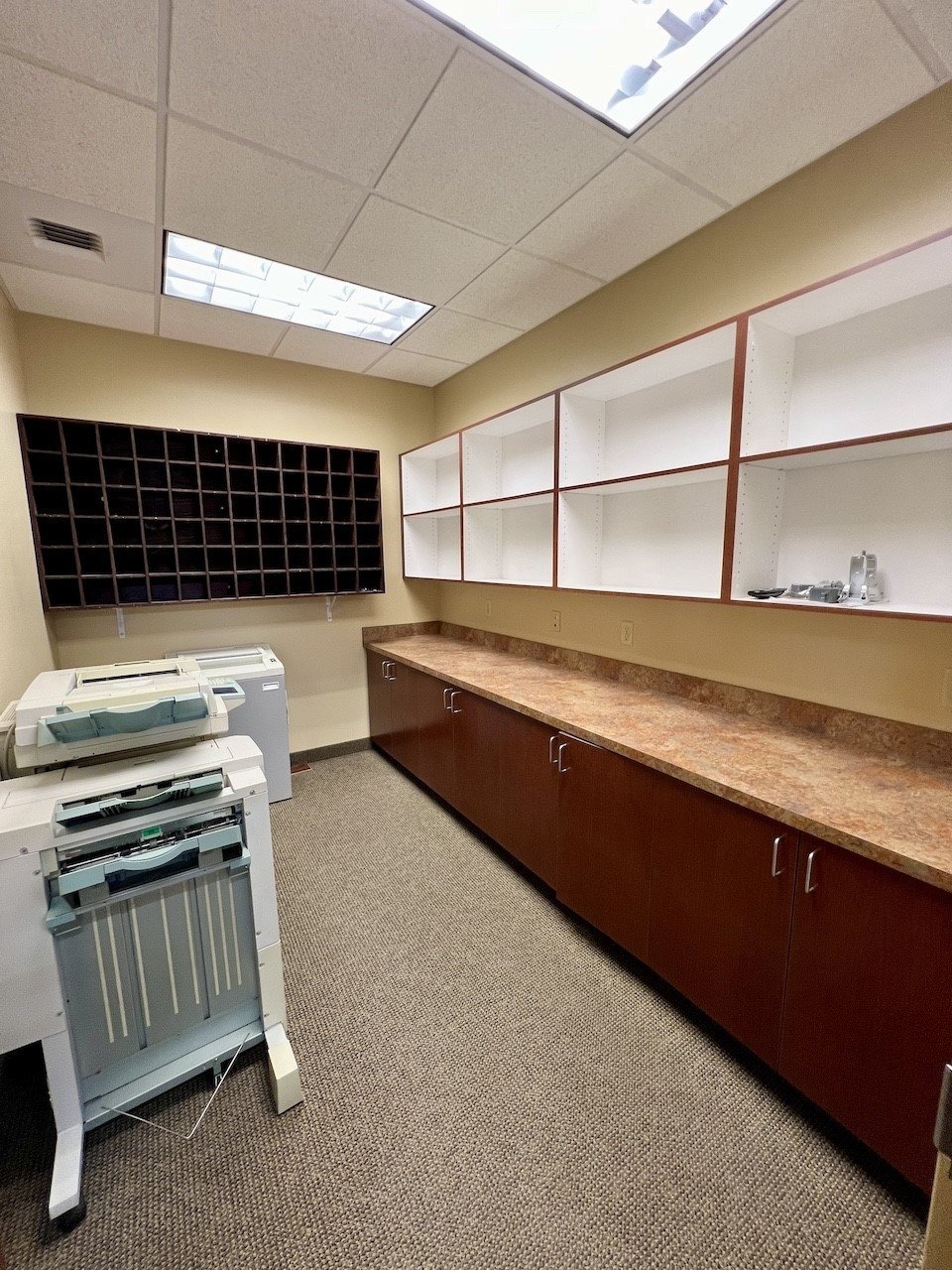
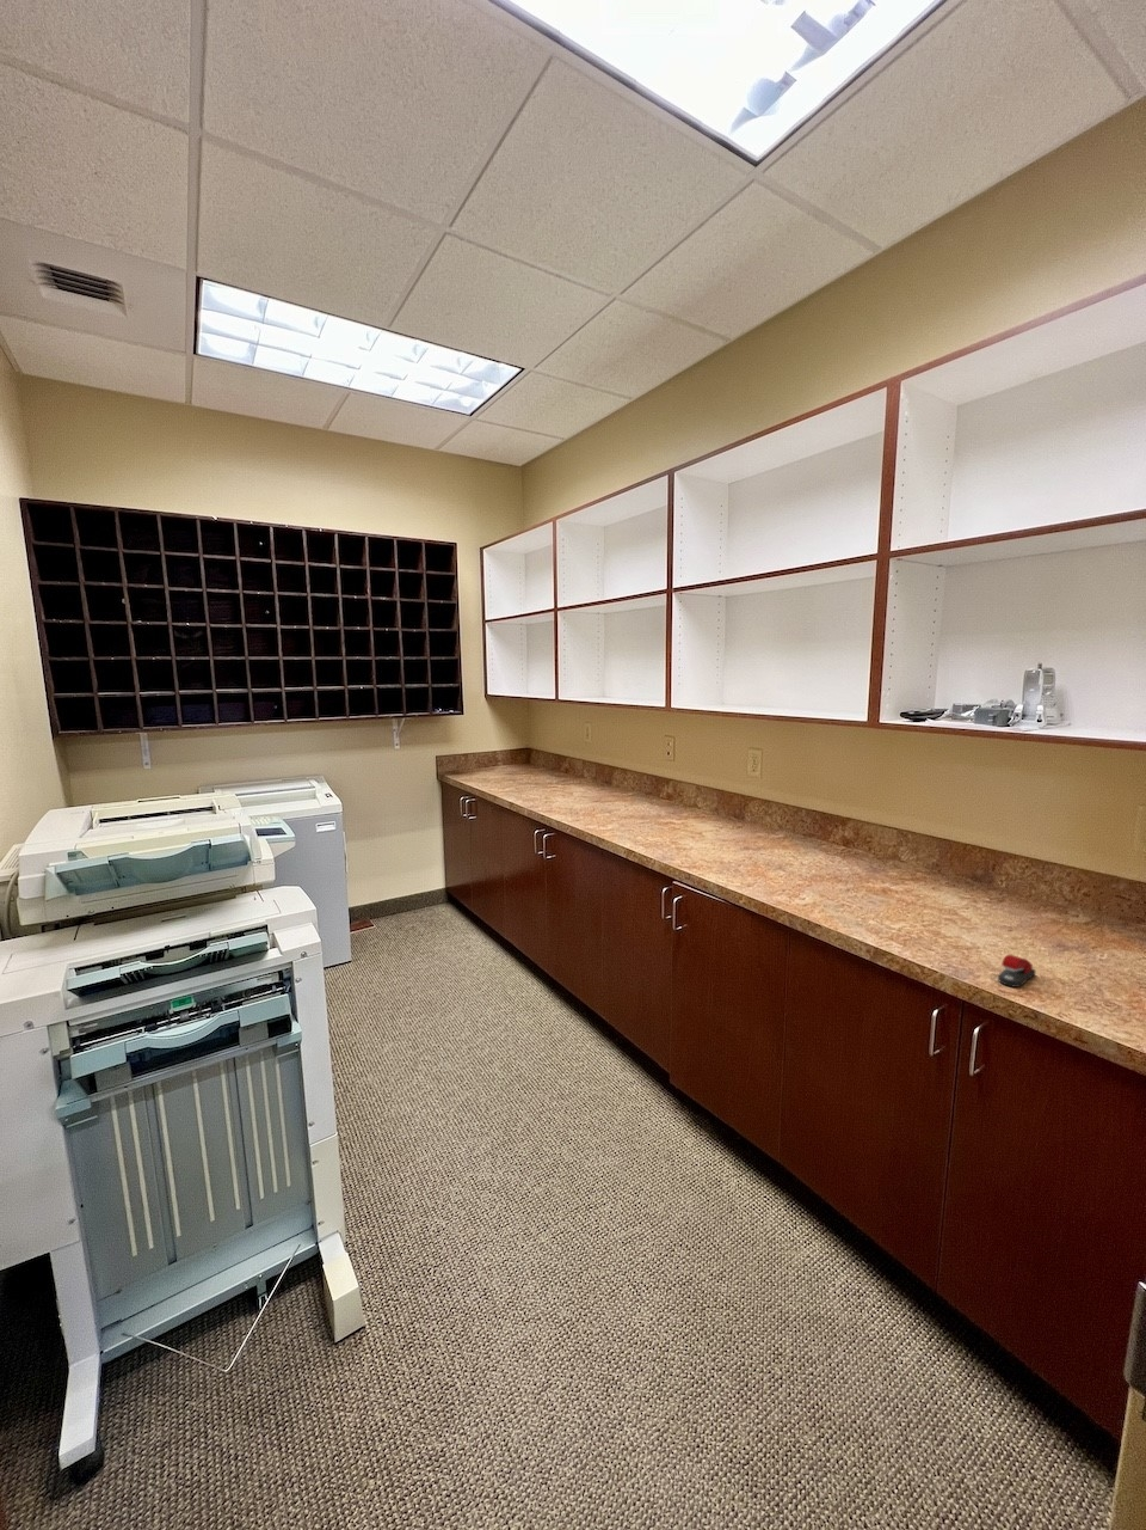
+ stapler (1016, 966)
